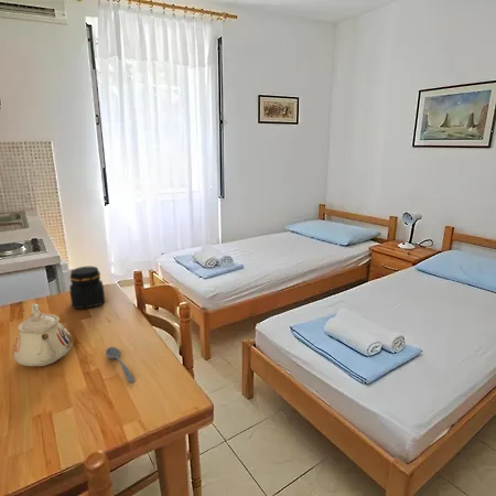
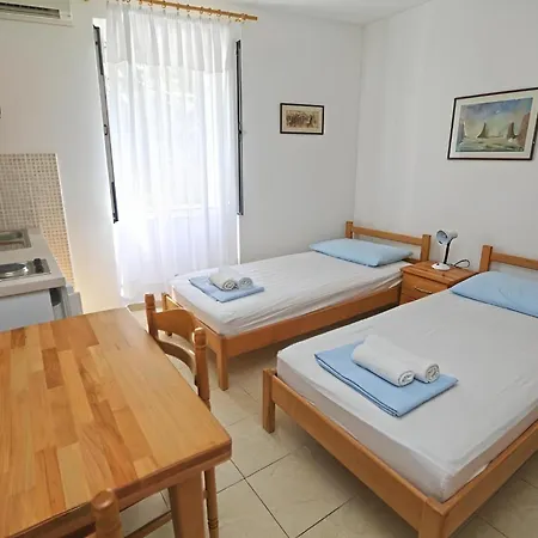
- teapot (41, 334)
- jar (86, 287)
- soupspoon (120, 363)
